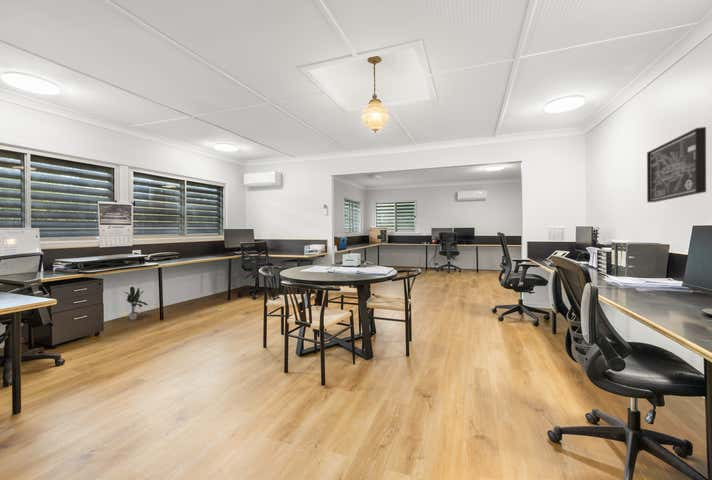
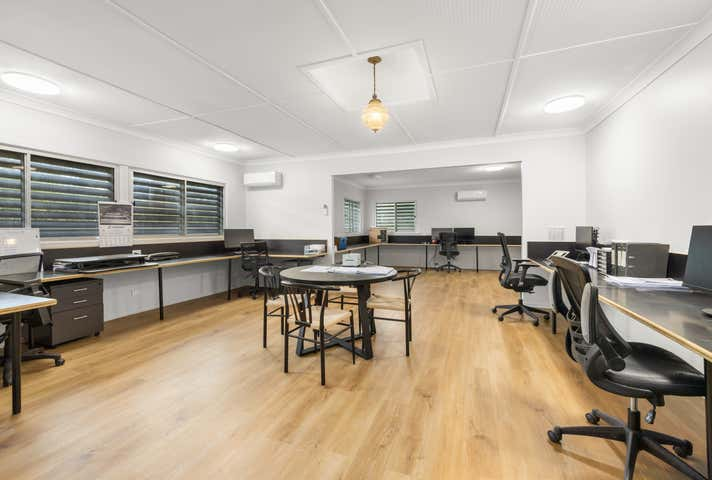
- potted plant (135, 303)
- wall art (672, 169)
